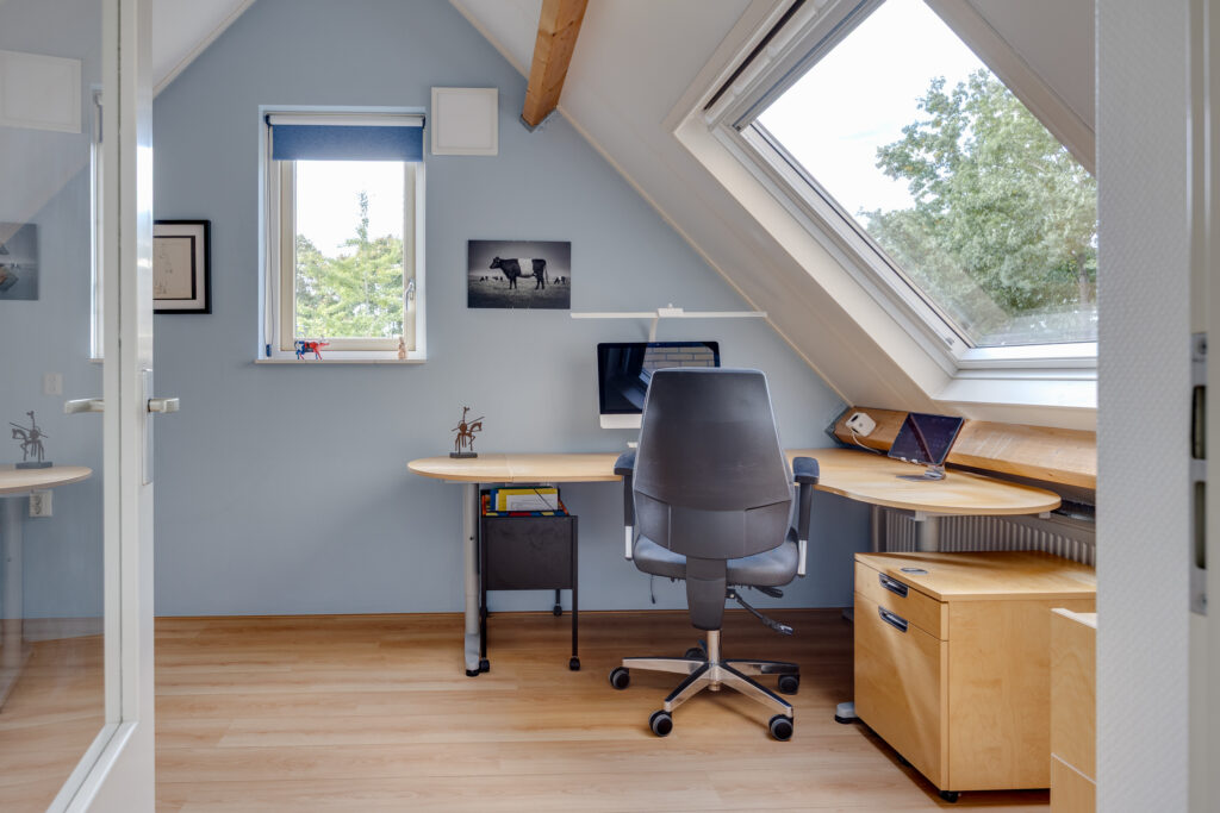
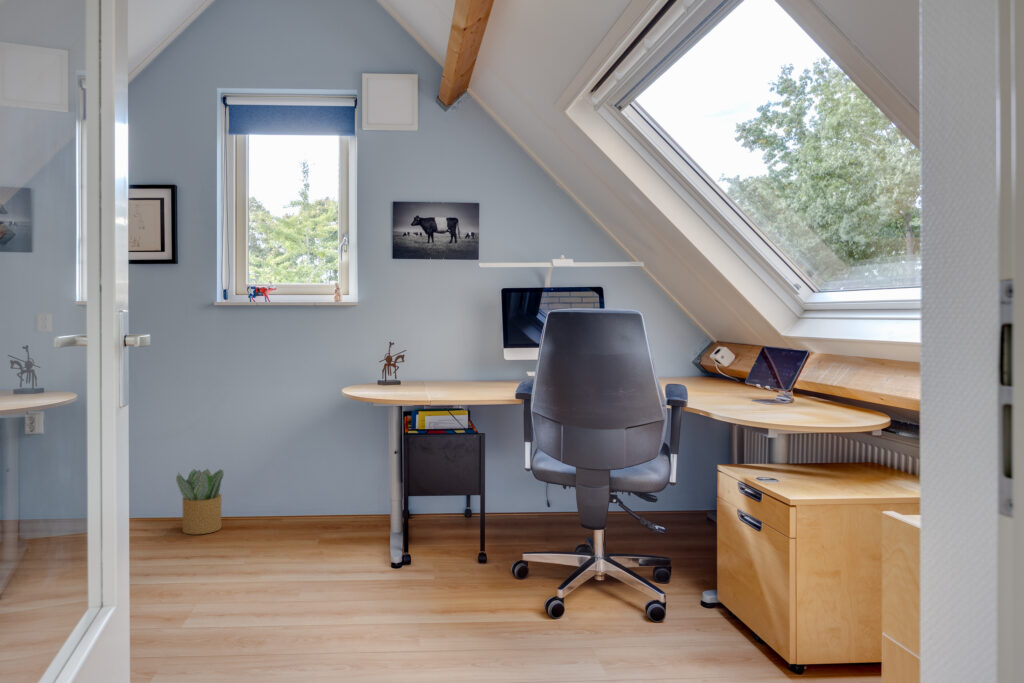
+ potted plant (199, 500)
